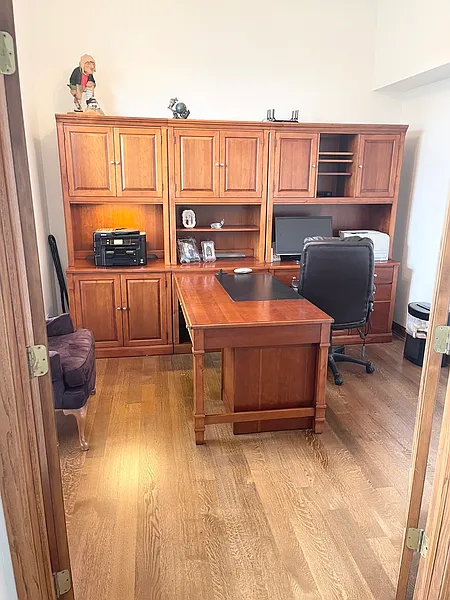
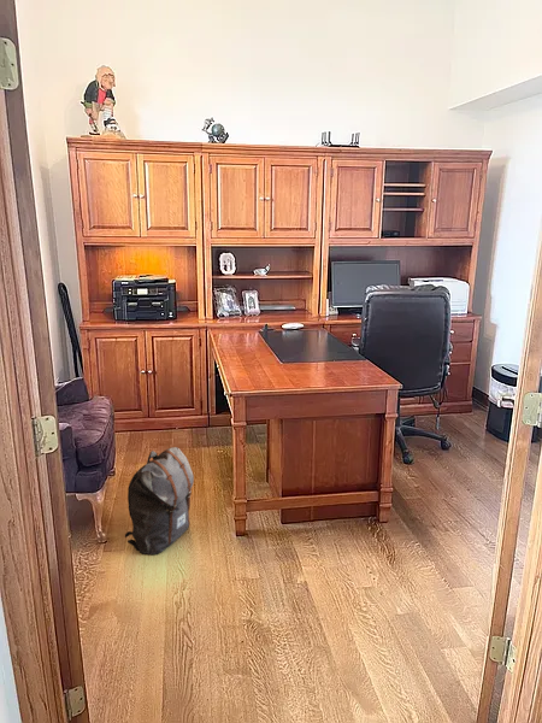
+ backpack (159, 494)
